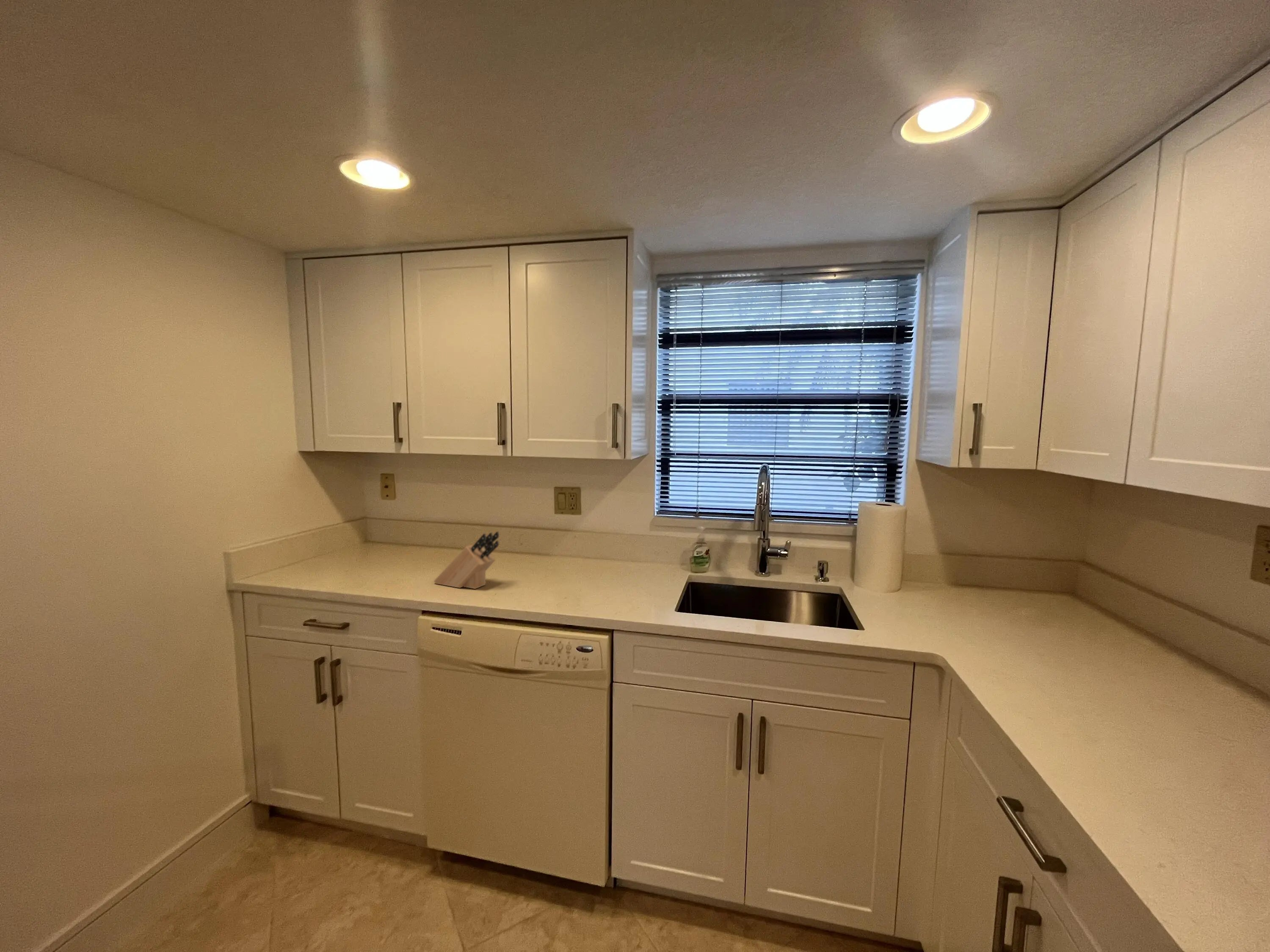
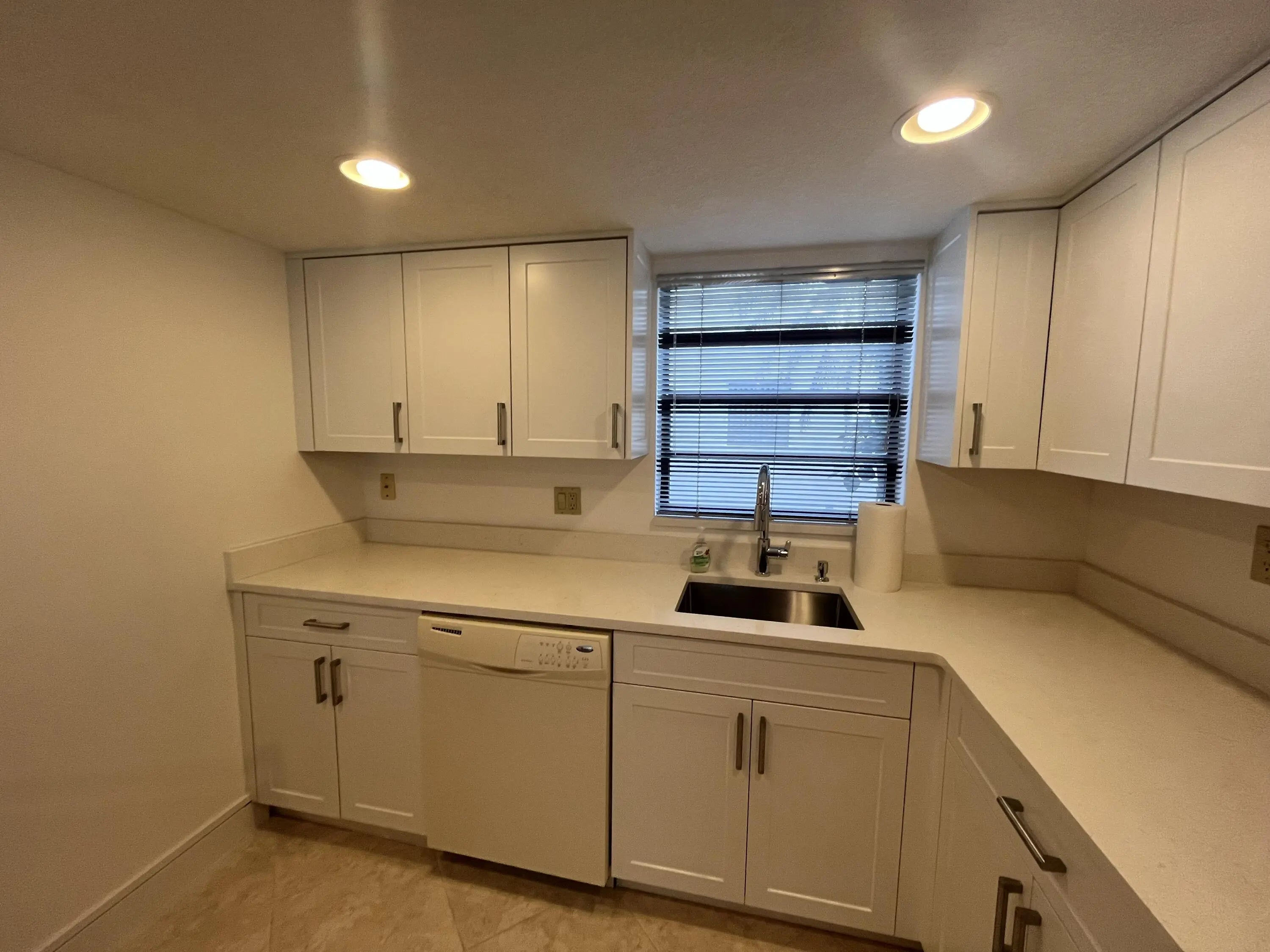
- knife block (468, 557)
